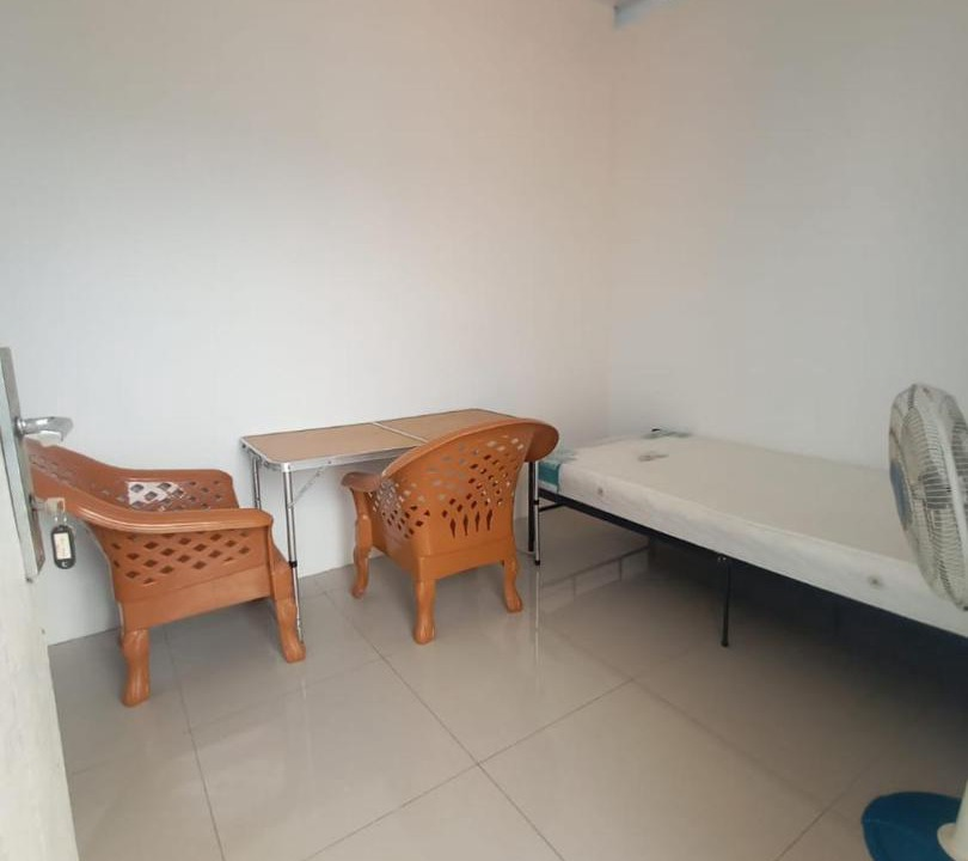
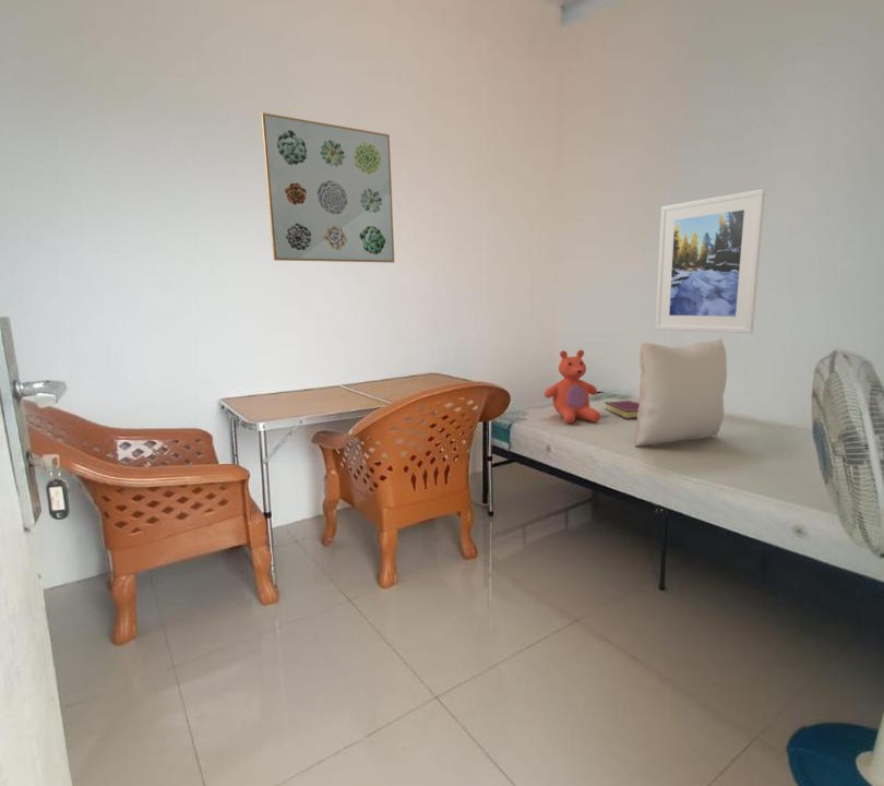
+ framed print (704, 266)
+ book (629, 408)
+ wall art (334, 194)
+ pillow (682, 392)
+ teddy bear (575, 385)
